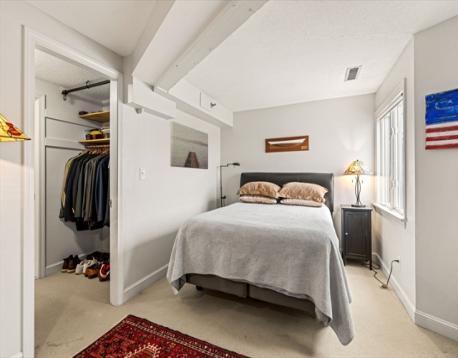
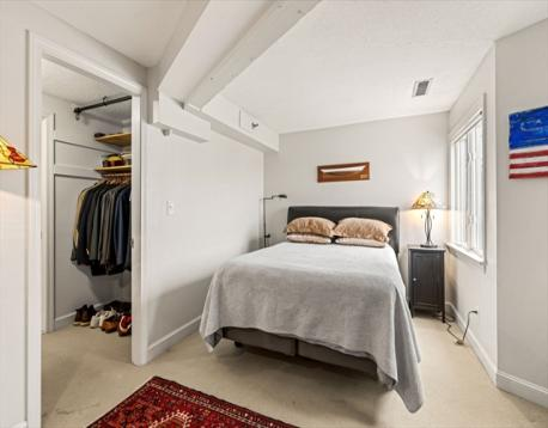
- wall art (191, 148)
